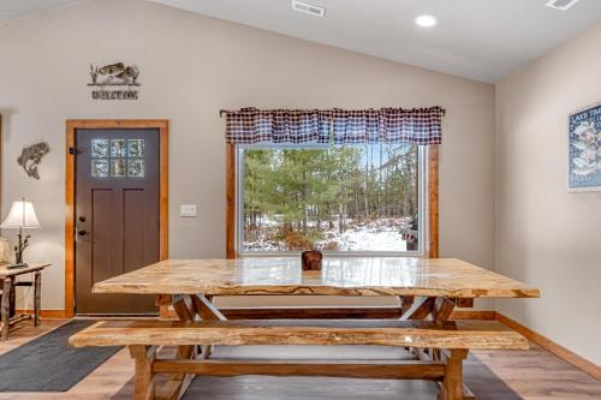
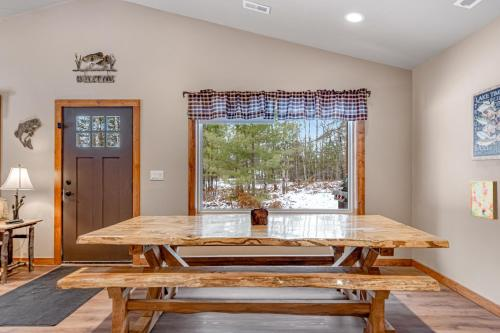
+ wall art (483, 199)
